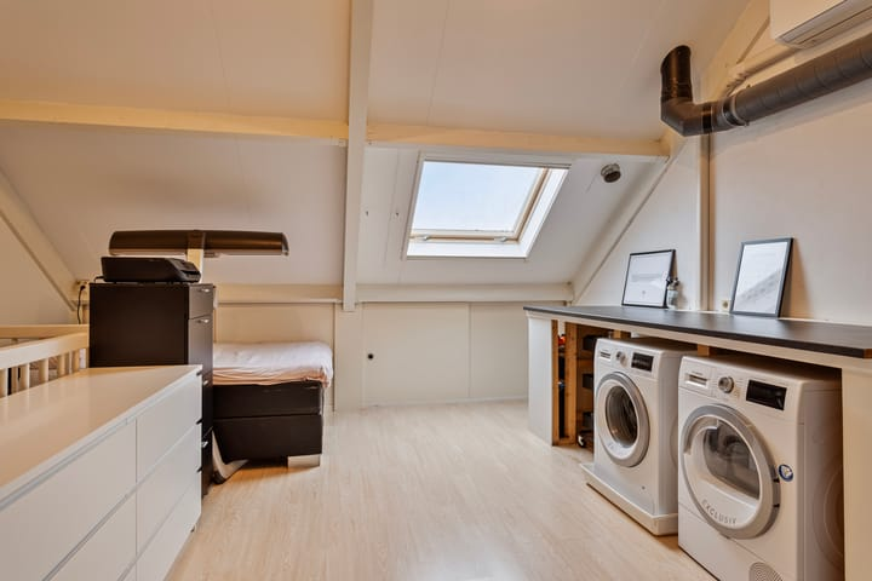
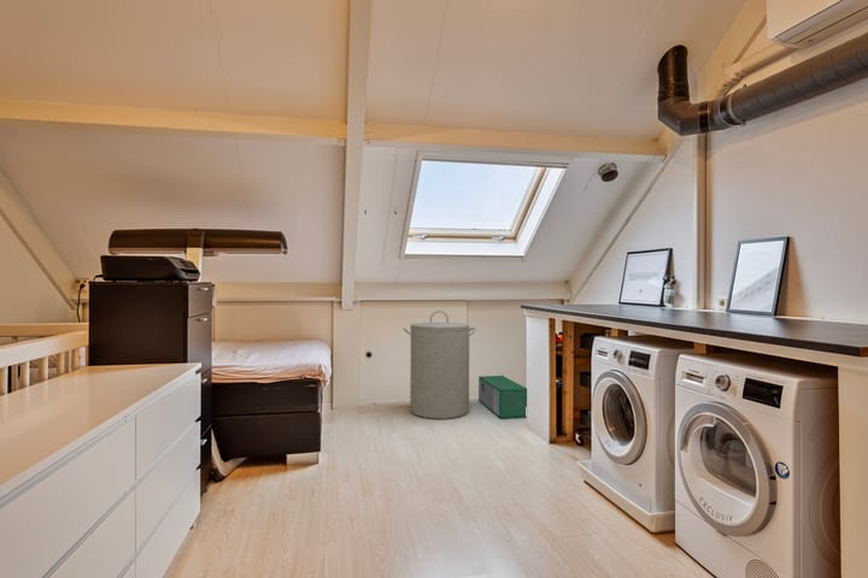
+ storage bin (500, 395)
+ laundry hamper (439, 360)
